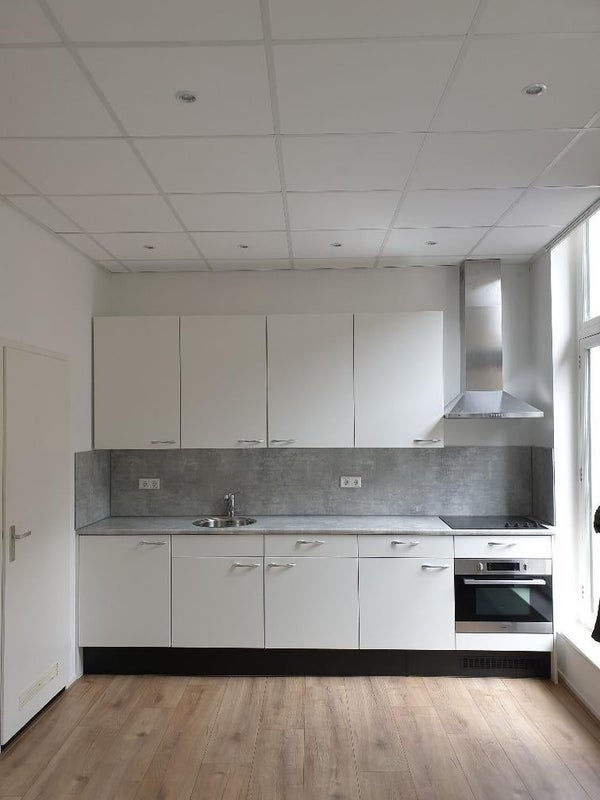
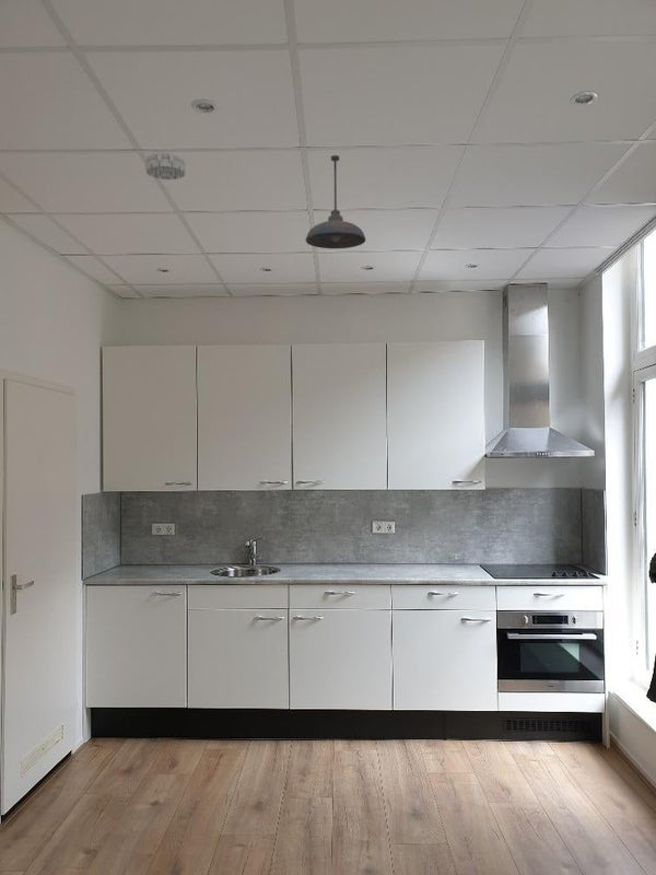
+ smoke detector (165, 165)
+ pendant light (335, 199)
